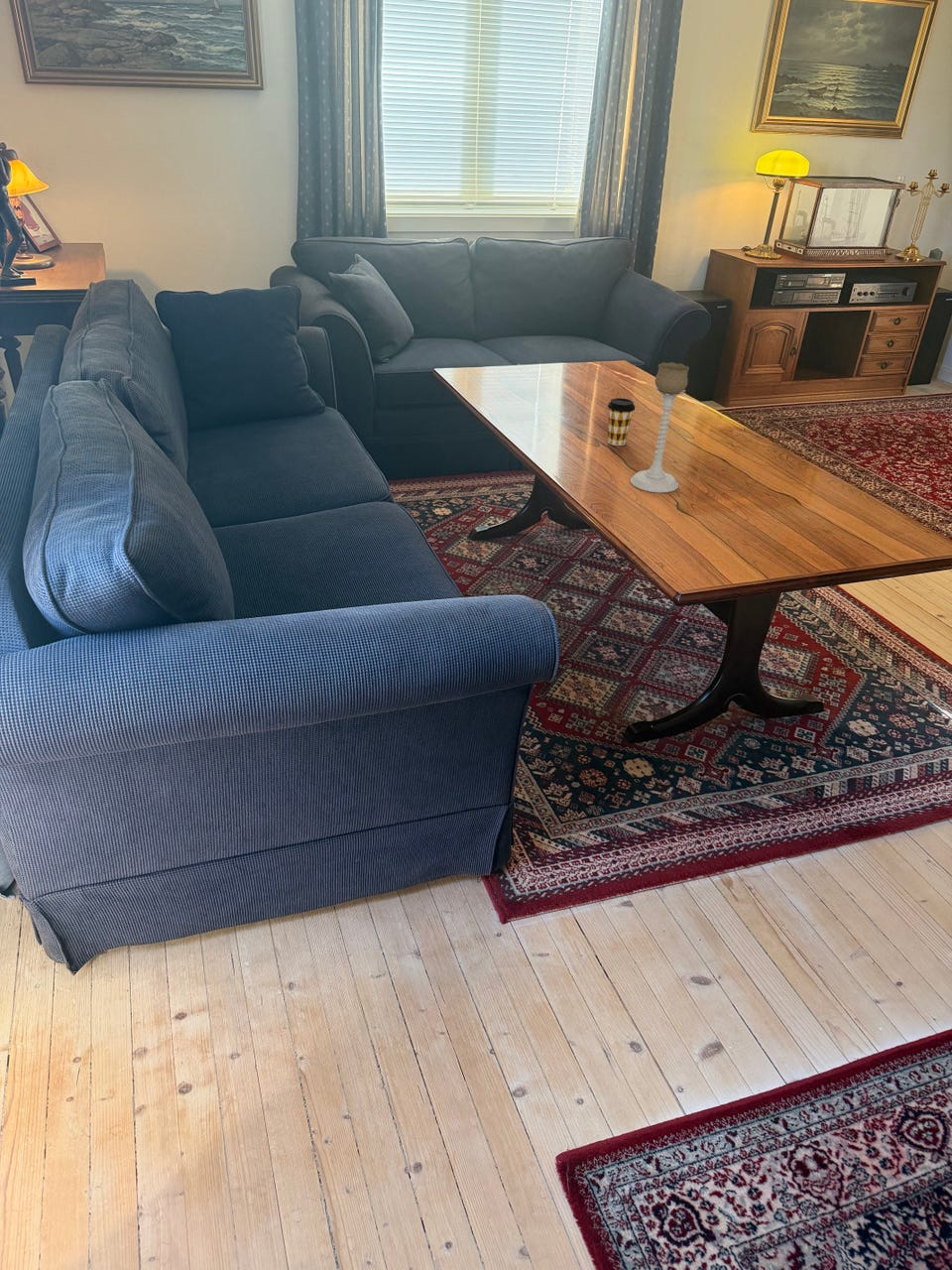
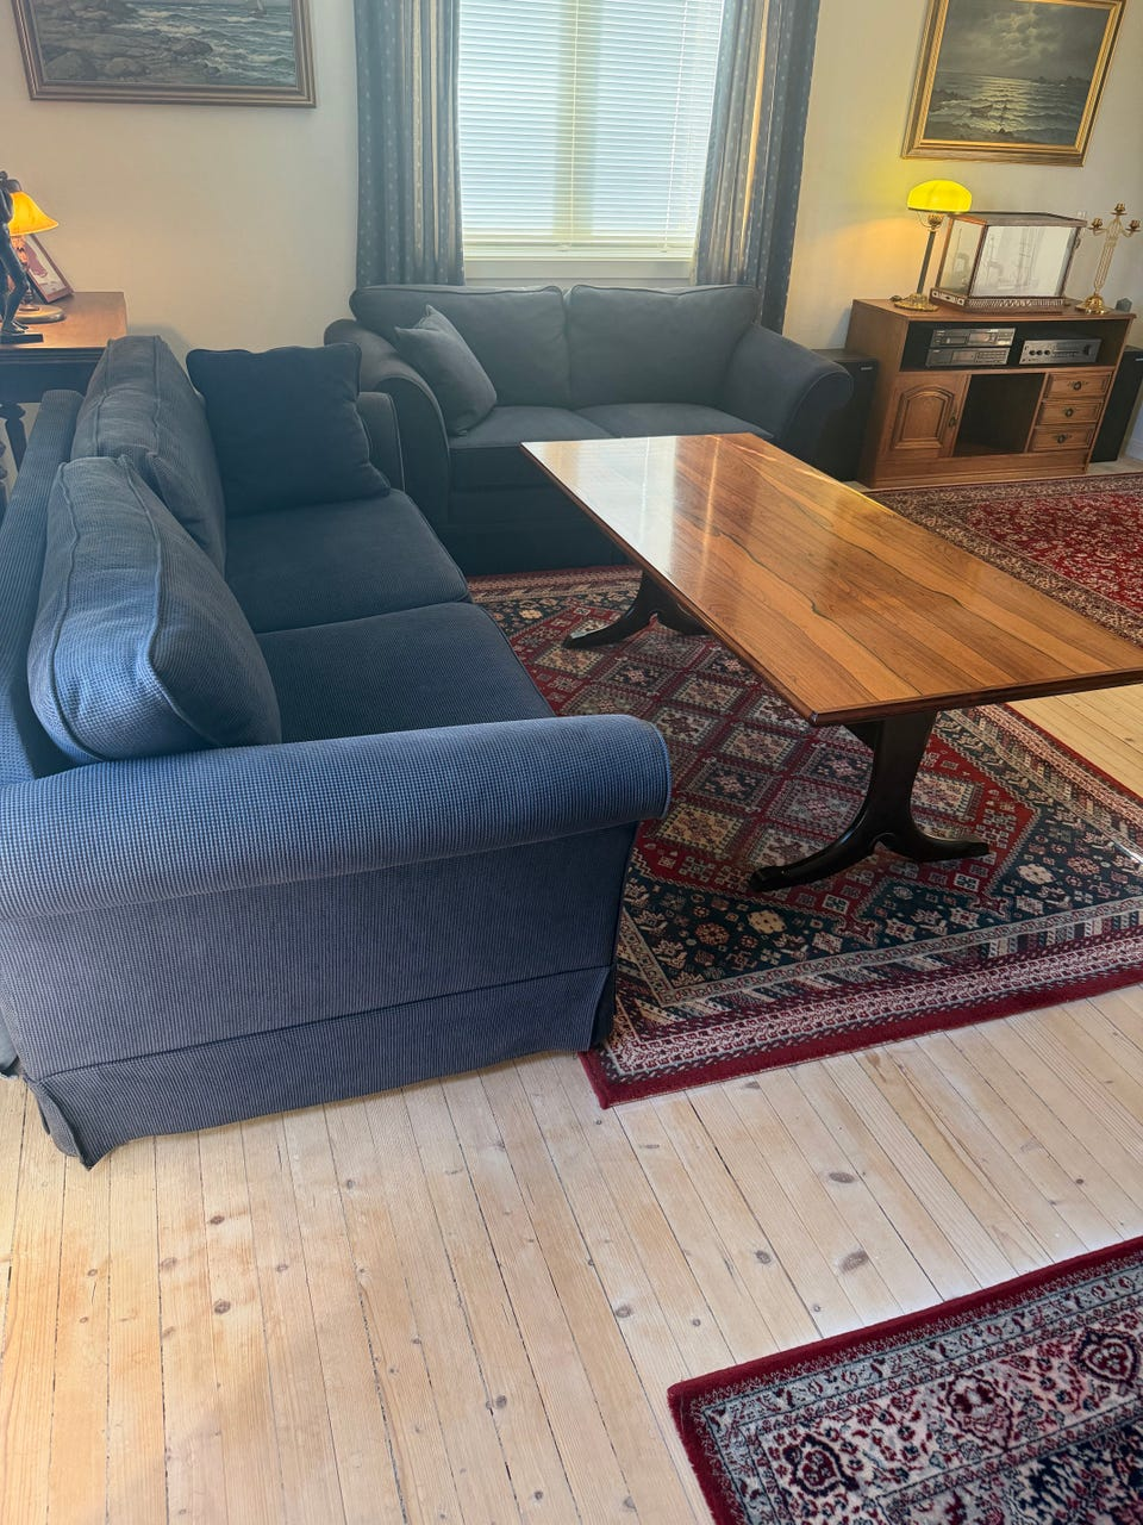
- coffee cup (619, 422)
- candle holder (663, 427)
